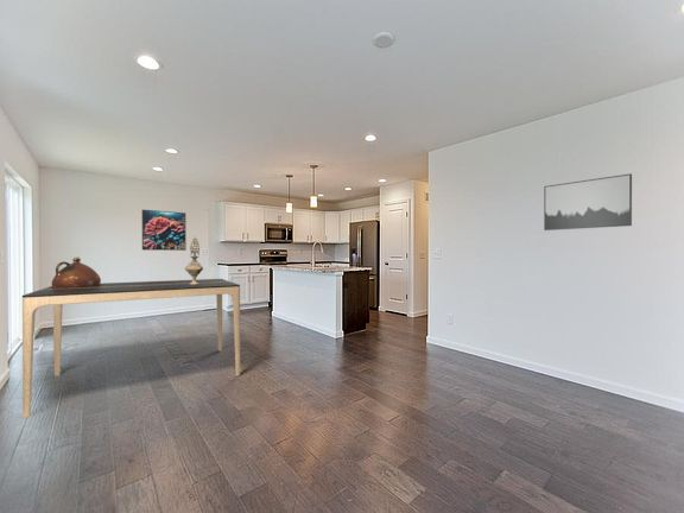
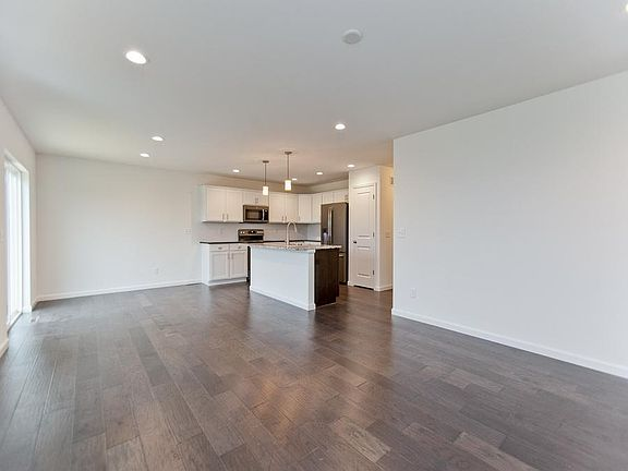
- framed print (164, 230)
- wall art (584, 204)
- dining table (147, 298)
- ceramic jug (76, 271)
- decorative urn (194, 259)
